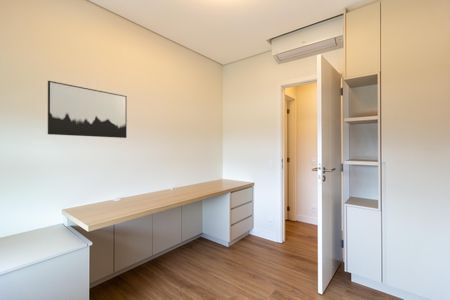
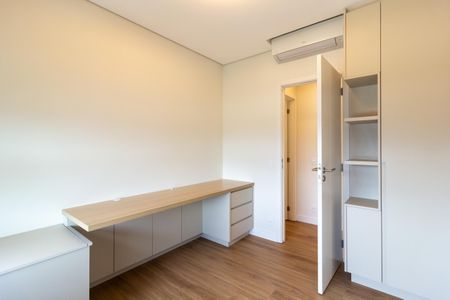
- wall art (91, 112)
